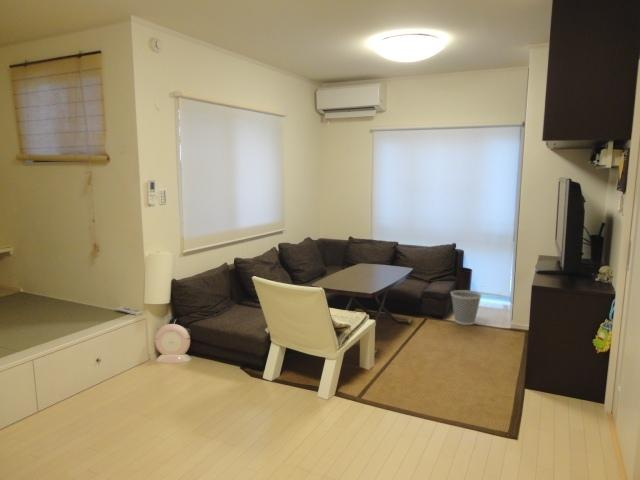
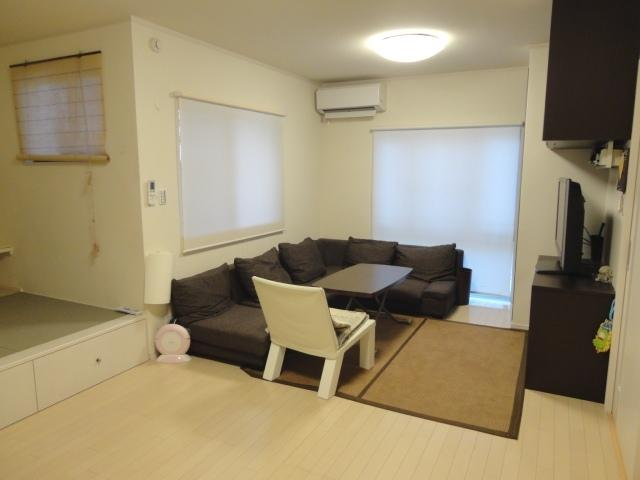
- wastebasket (465, 307)
